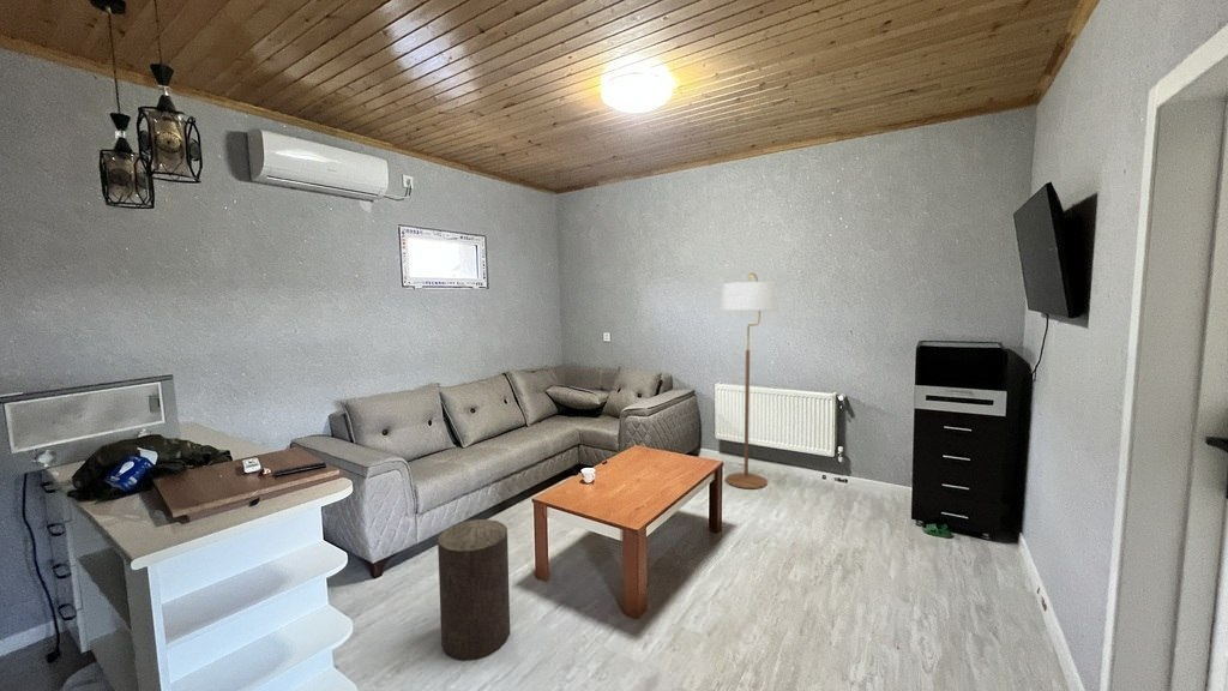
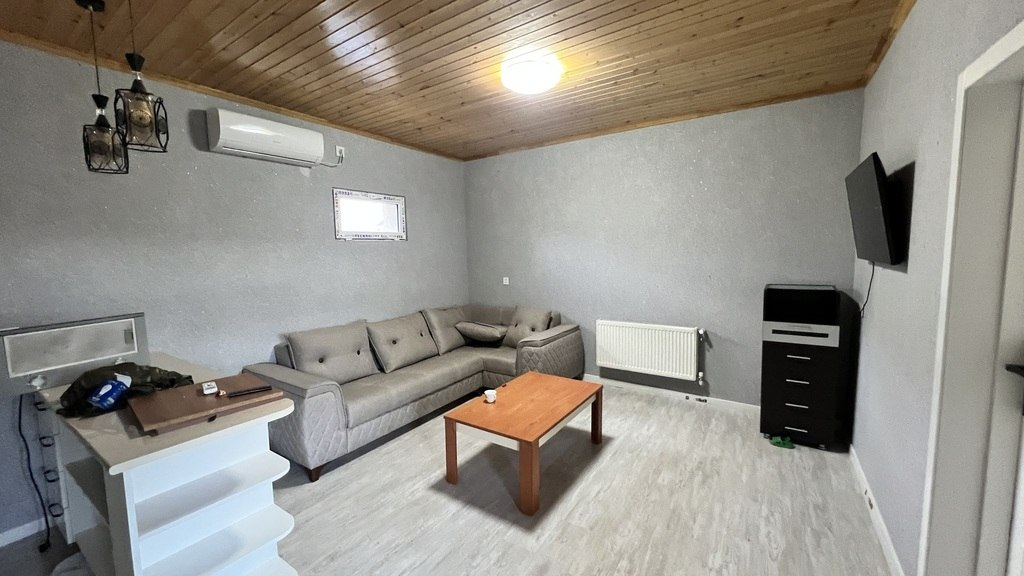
- stool (475, 584)
- floor lamp (748, 377)
